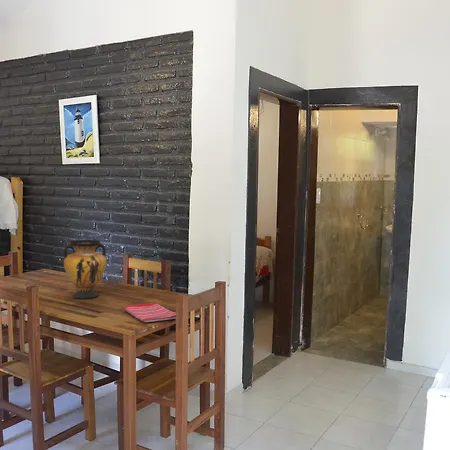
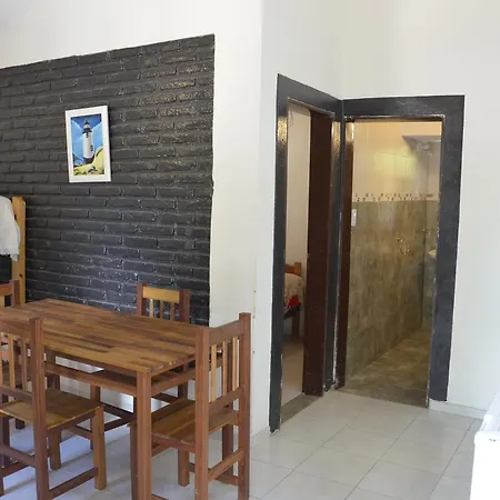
- dish towel (150, 311)
- vase (85, 268)
